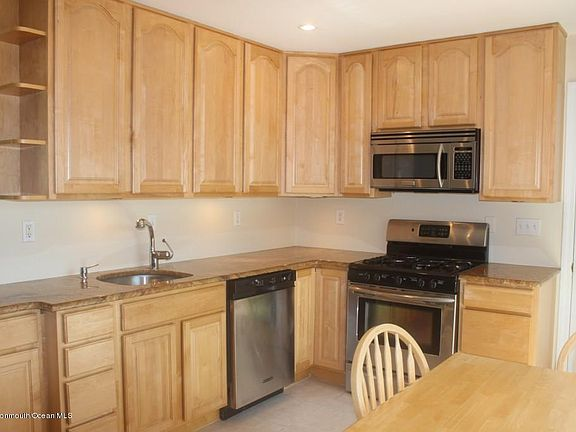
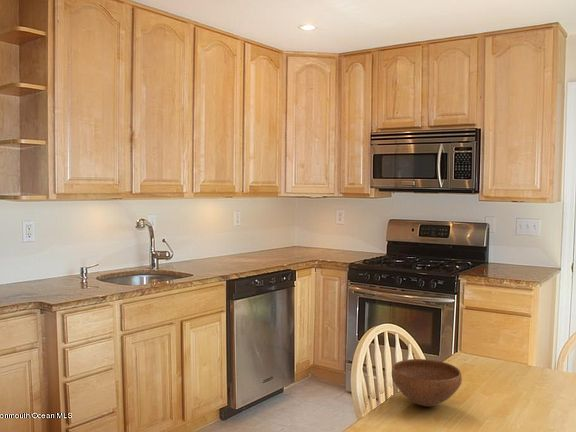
+ bowl (425, 387)
